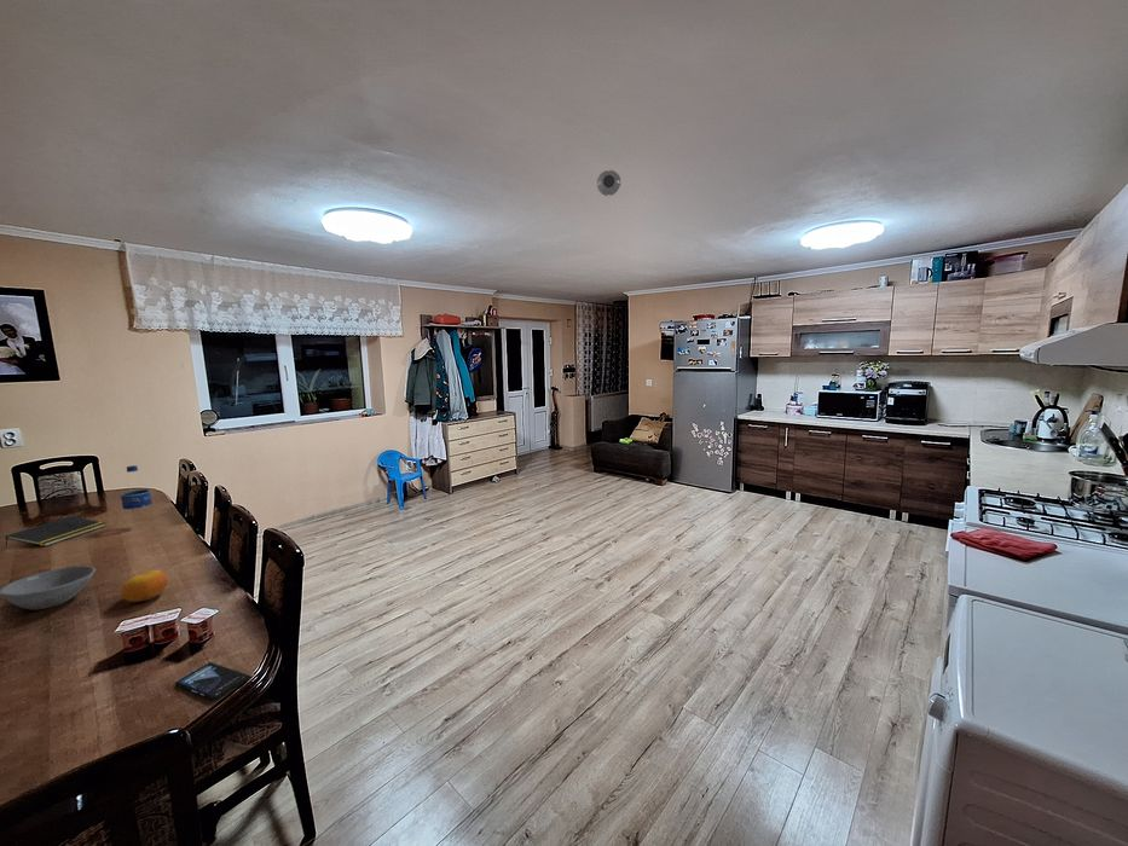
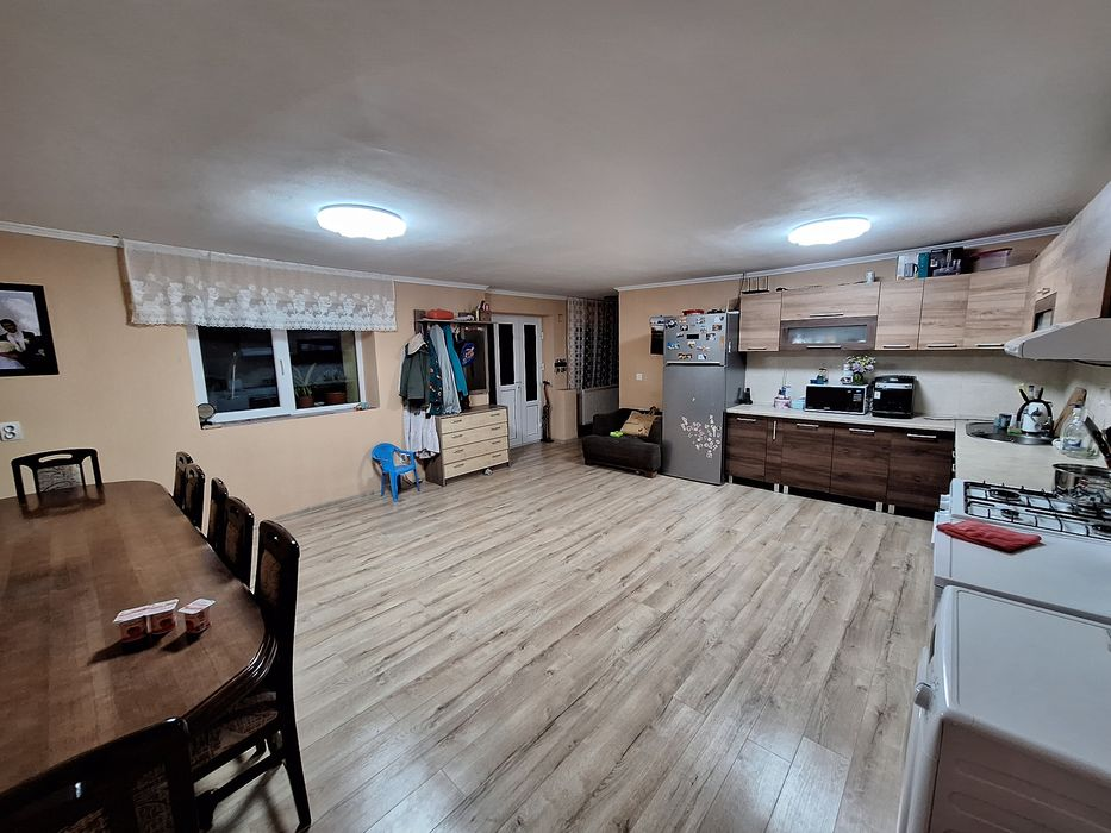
- bowl (51, 590)
- smoke detector (608, 181)
- notepad (58, 529)
- fruit (145, 585)
- water bottle (135, 497)
- smartphone (213, 680)
